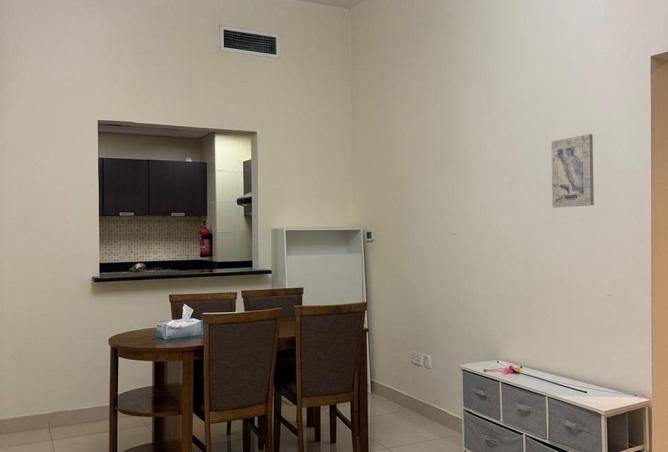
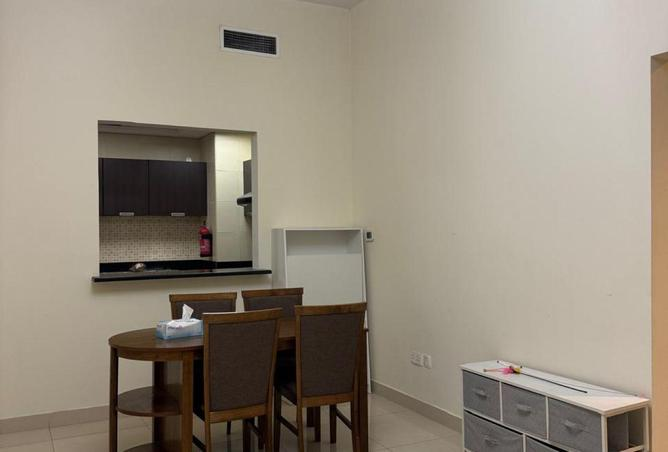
- wall art (571, 172)
